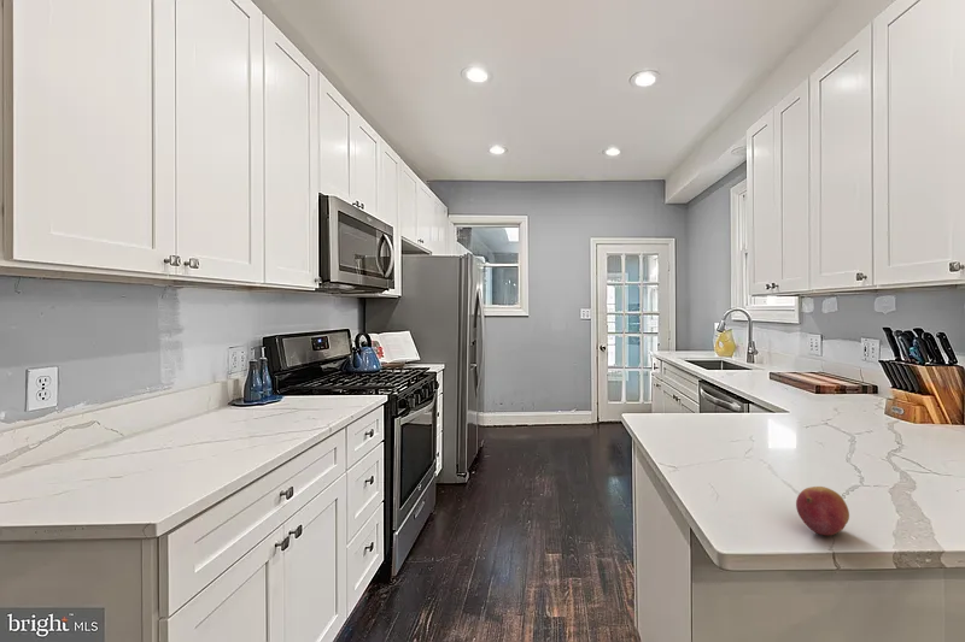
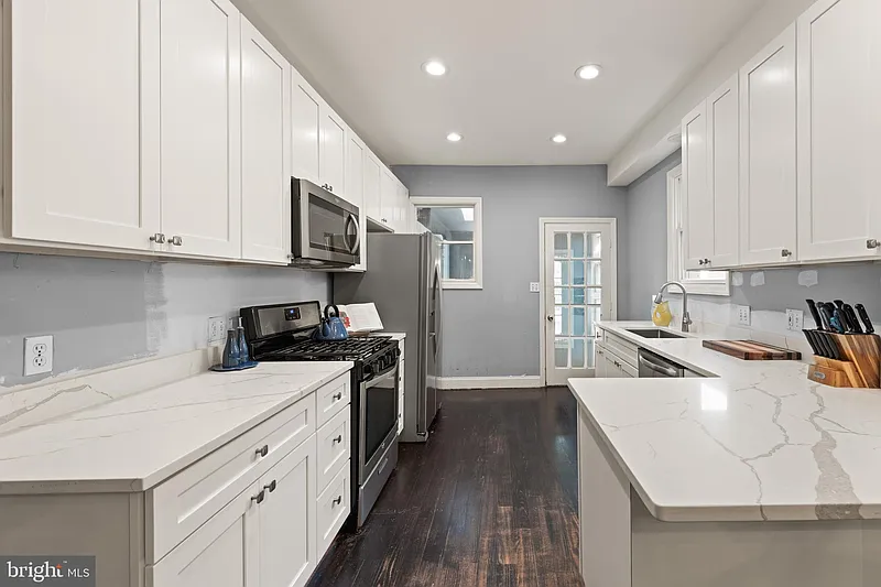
- fruit (821, 508)
